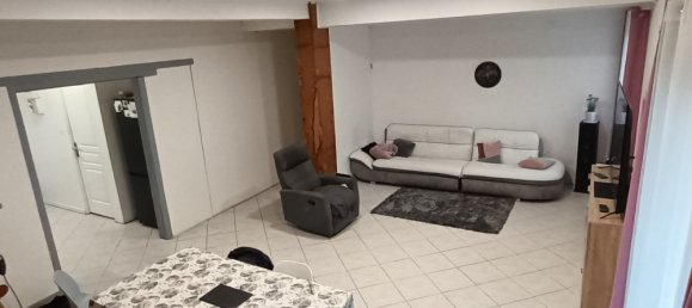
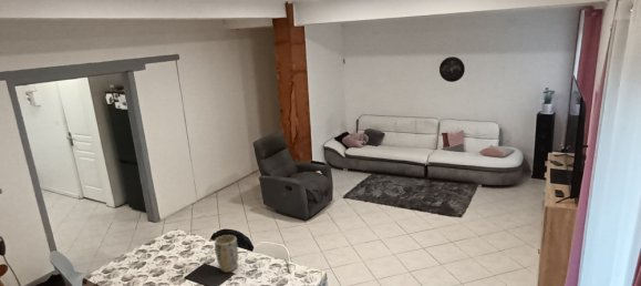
+ plant pot (227, 254)
